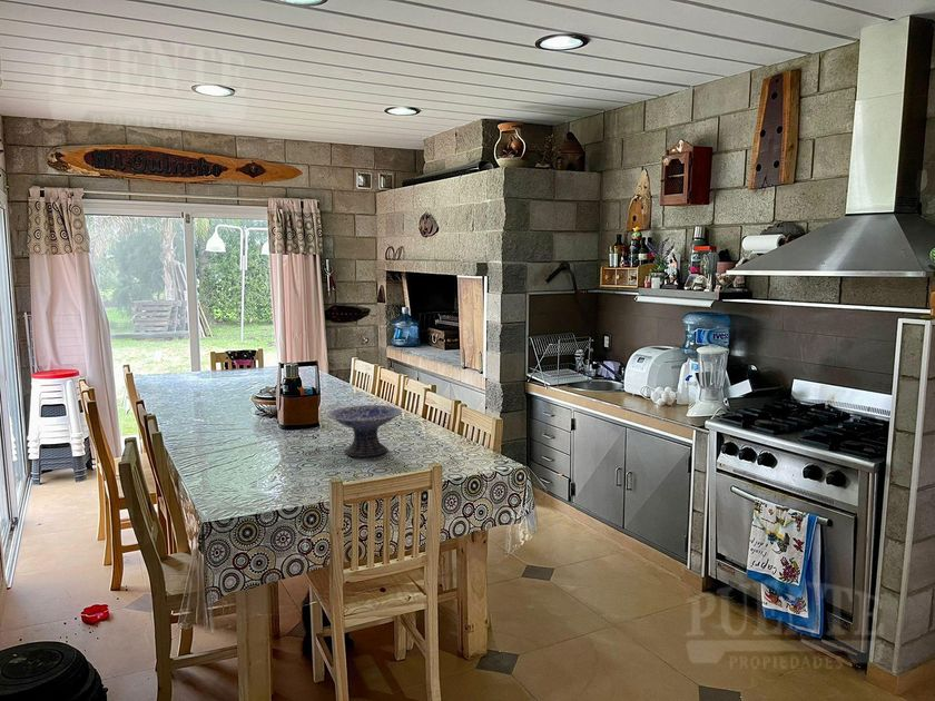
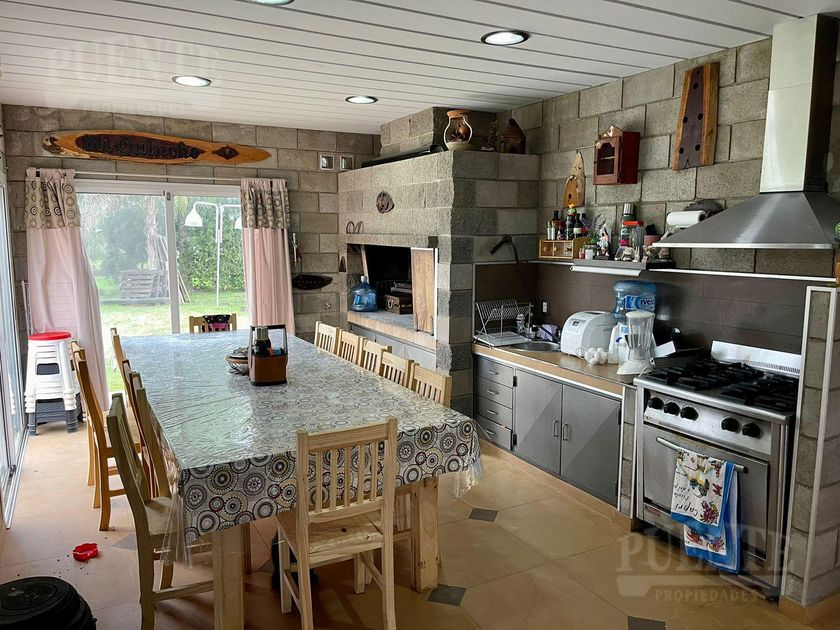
- decorative bowl (365, 431)
